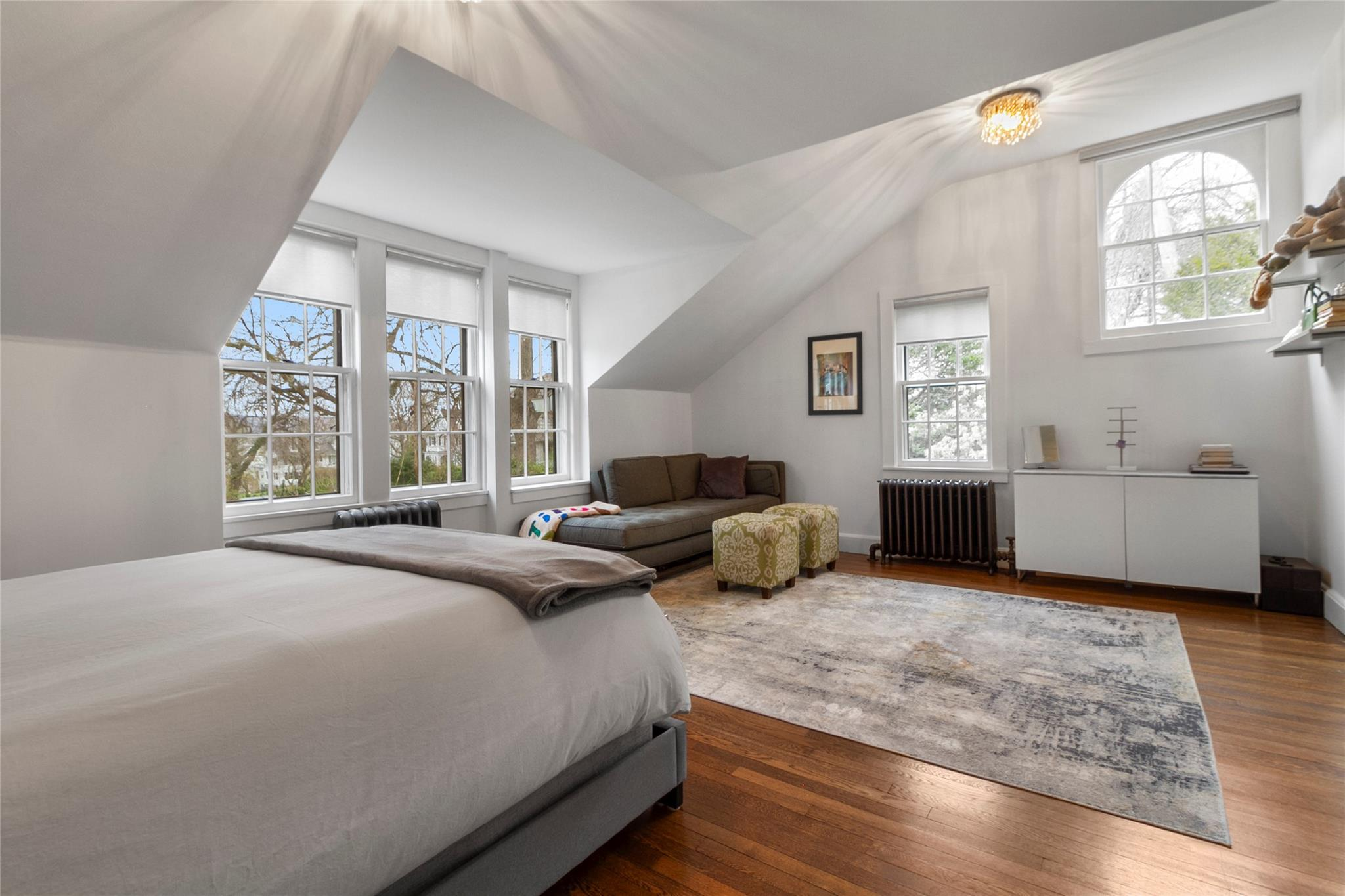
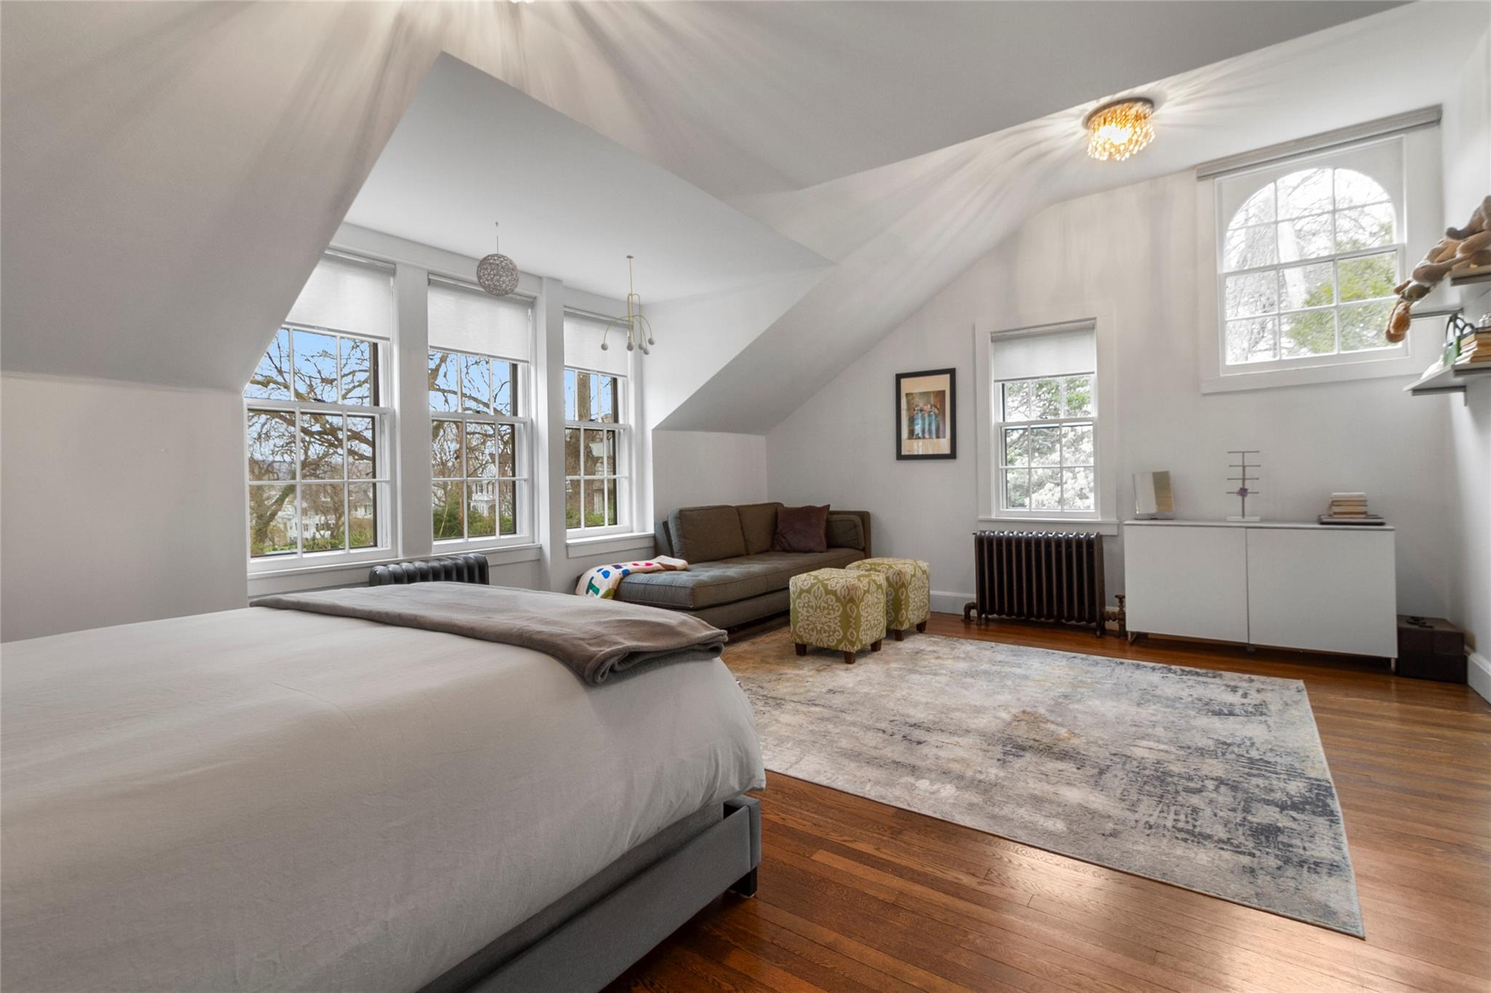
+ chandelier (627, 304)
+ pendant light (498, 259)
